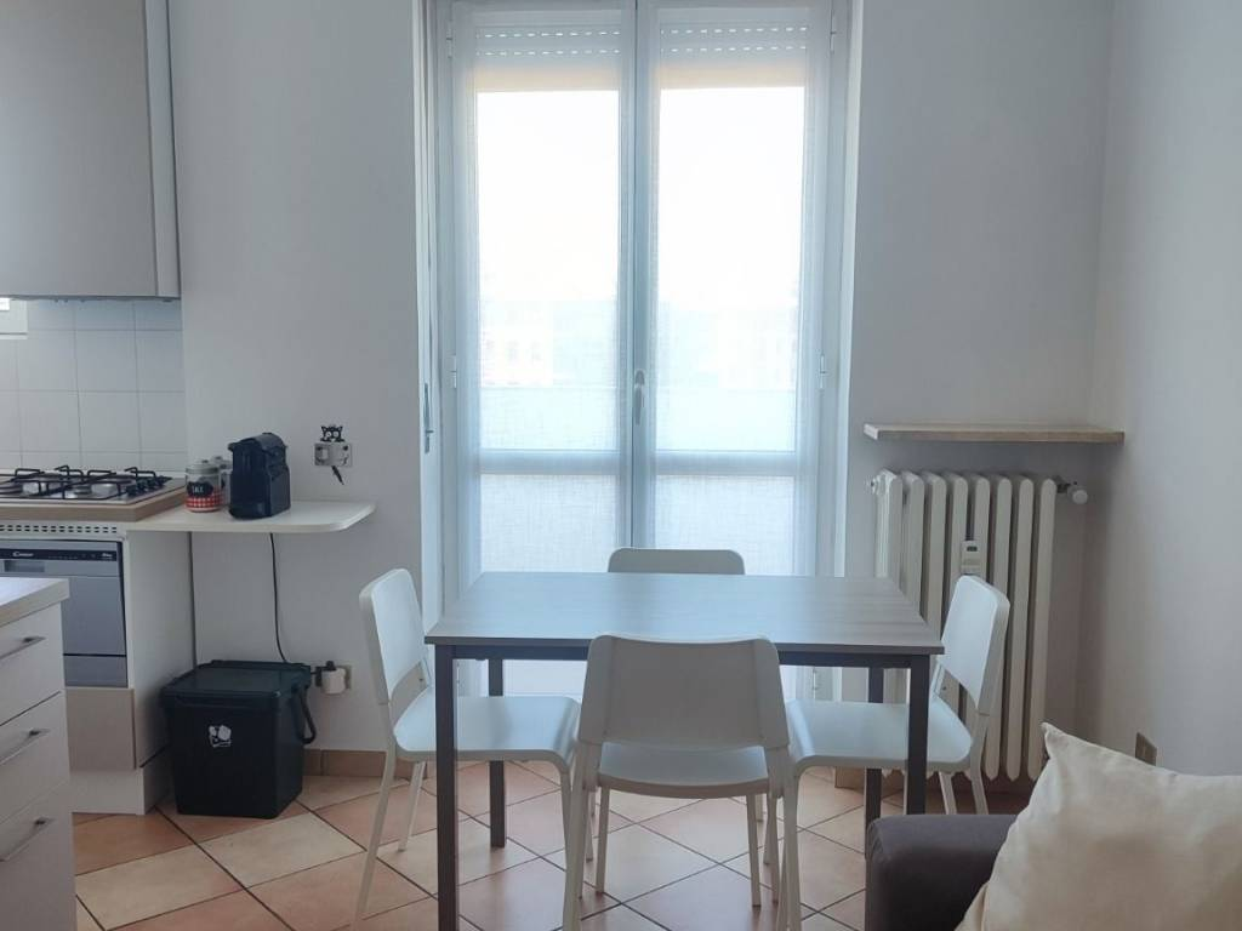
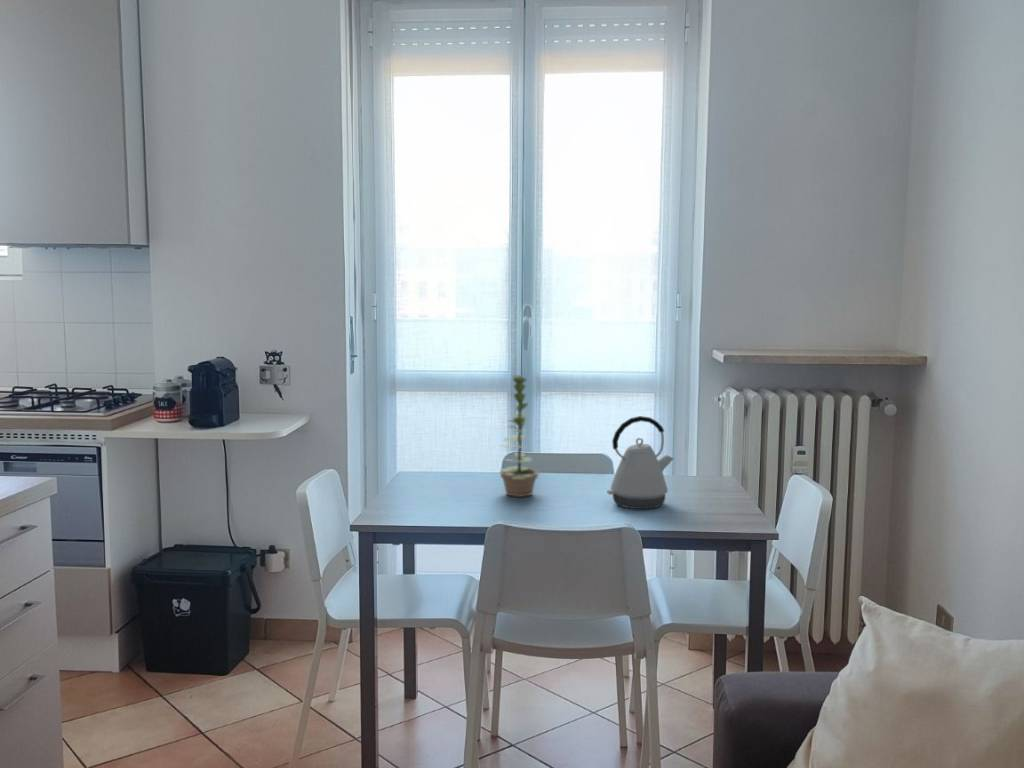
+ plant (518, 436)
+ kettle (641, 460)
